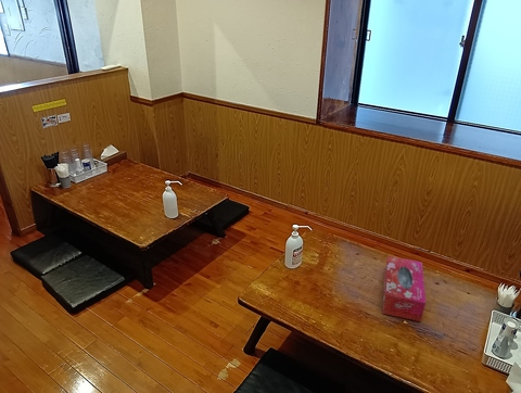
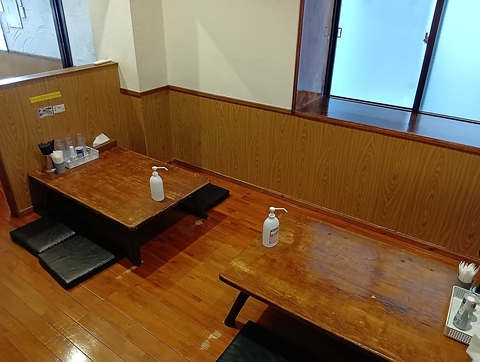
- tissue box (403, 286)
